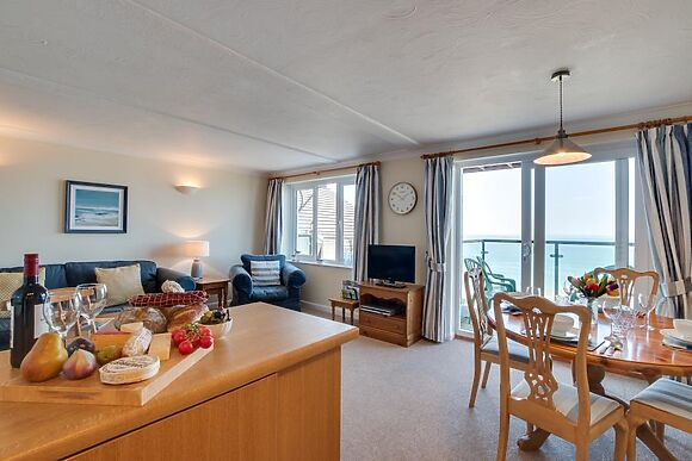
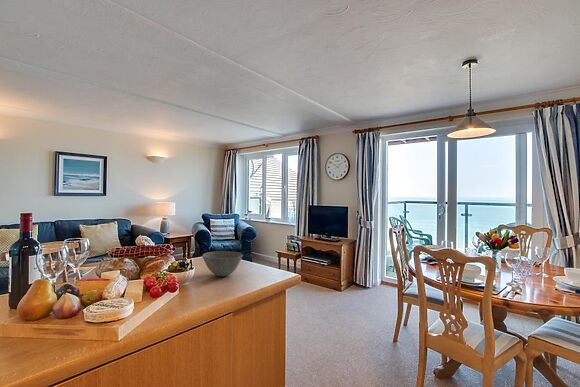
+ bowl (222, 264)
